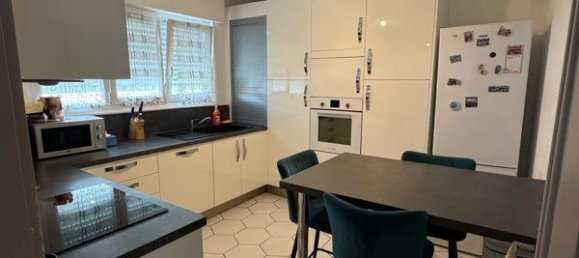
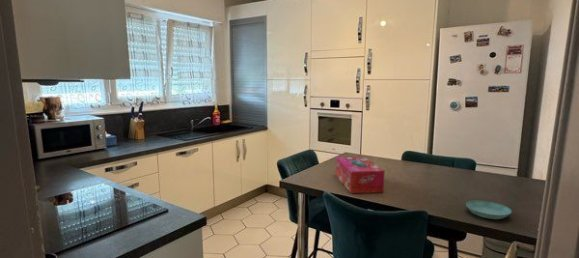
+ saucer (487, 210)
+ tissue box (357, 173)
